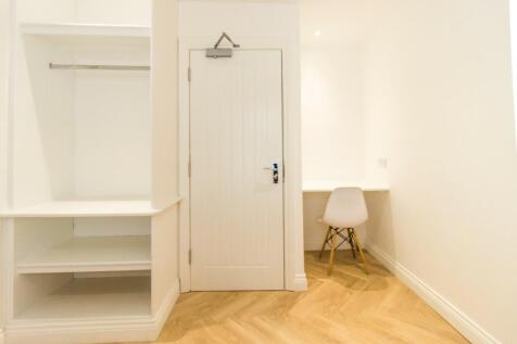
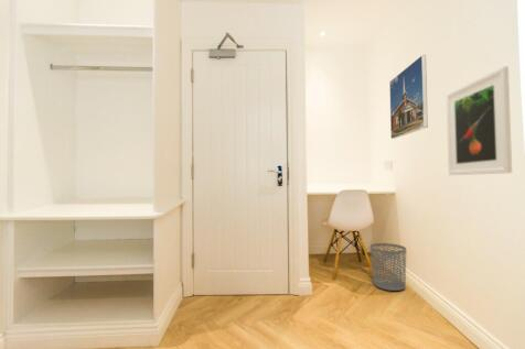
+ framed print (474, 128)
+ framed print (406, 101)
+ waste bin (388, 265)
